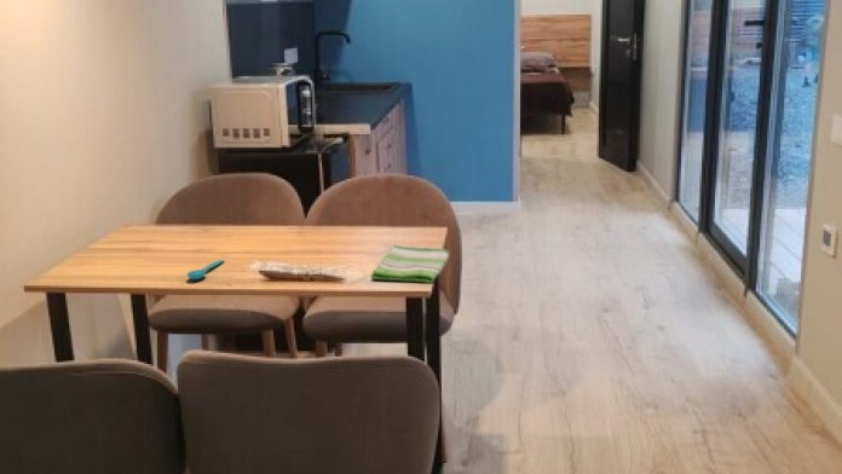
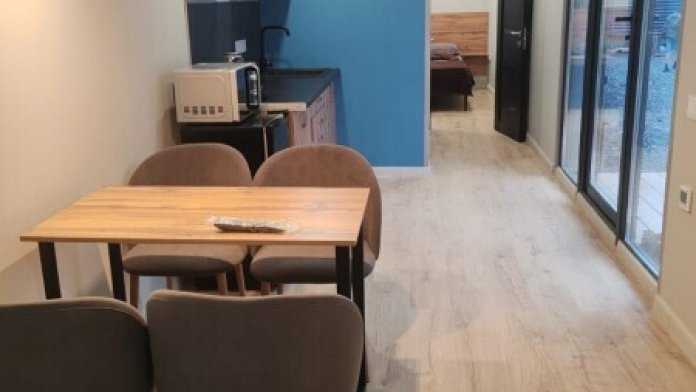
- spoon (207, 267)
- dish towel (411, 262)
